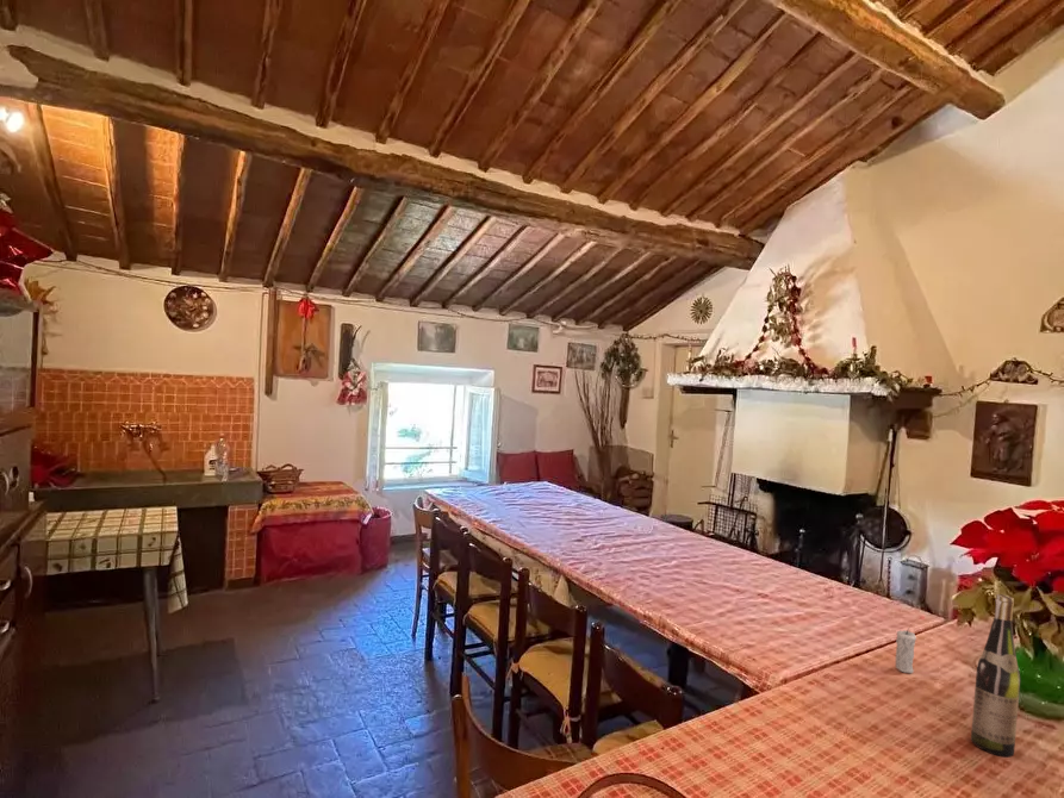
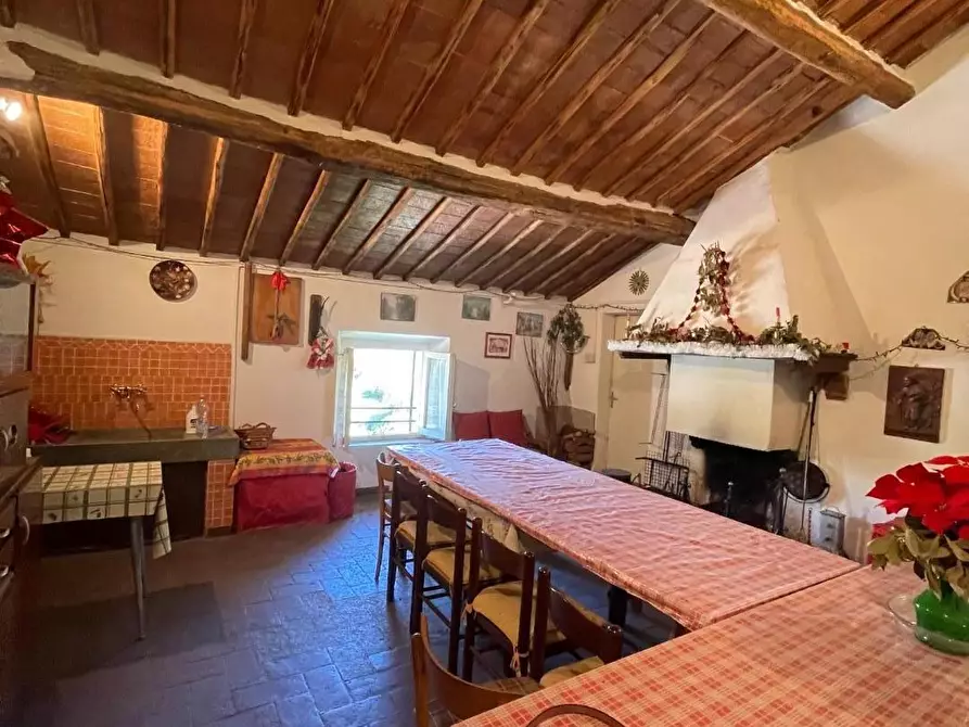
- wine bottle (997, 671)
- candle (904, 647)
